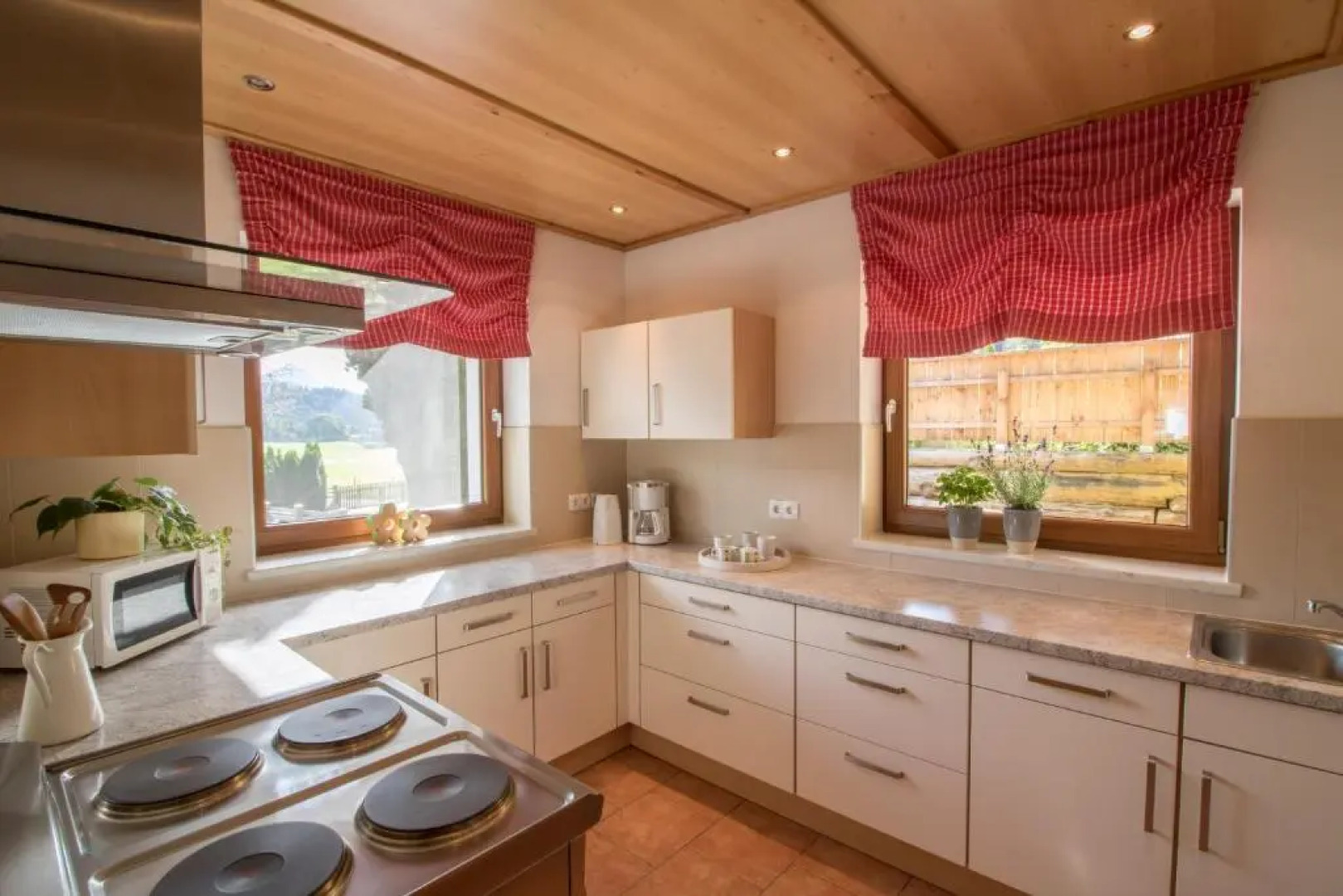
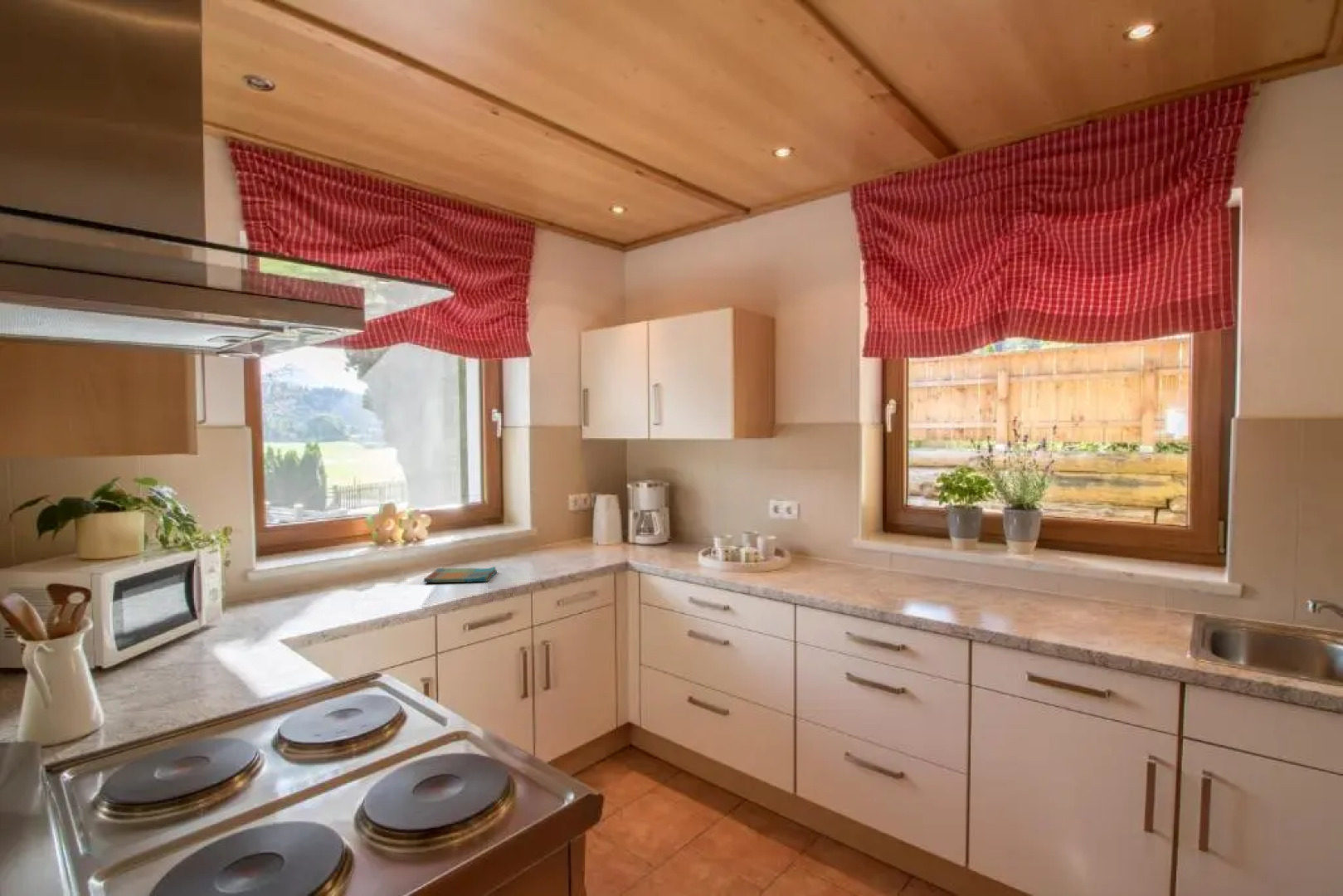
+ dish towel (461, 574)
